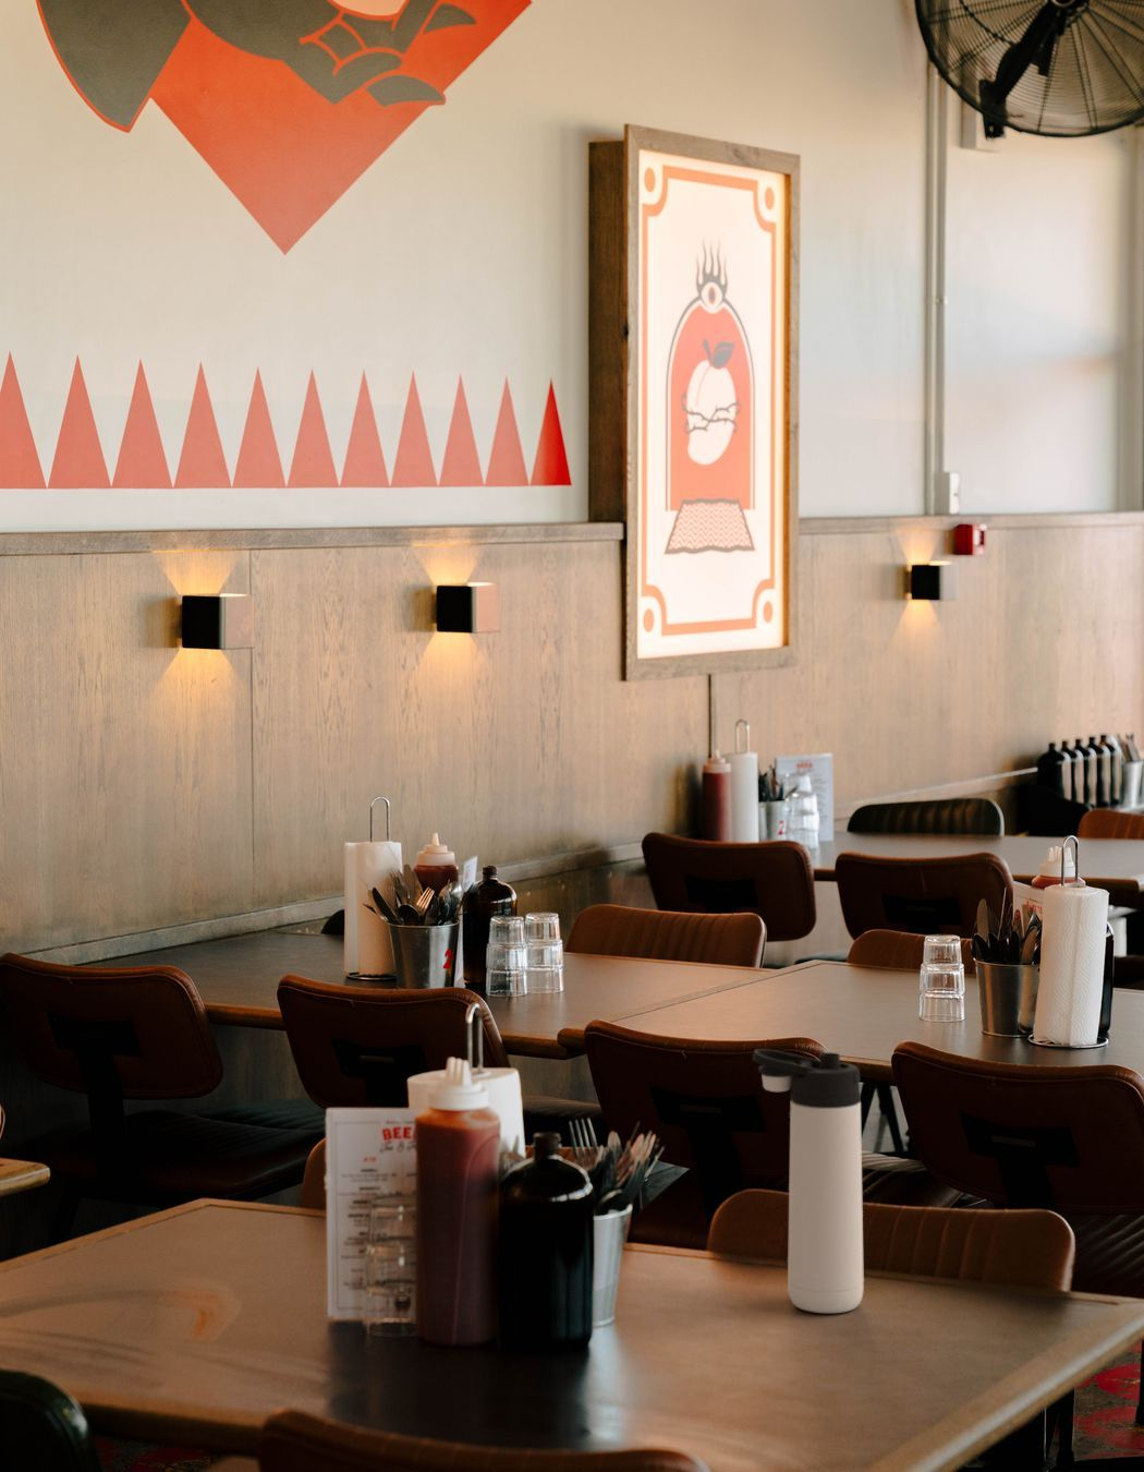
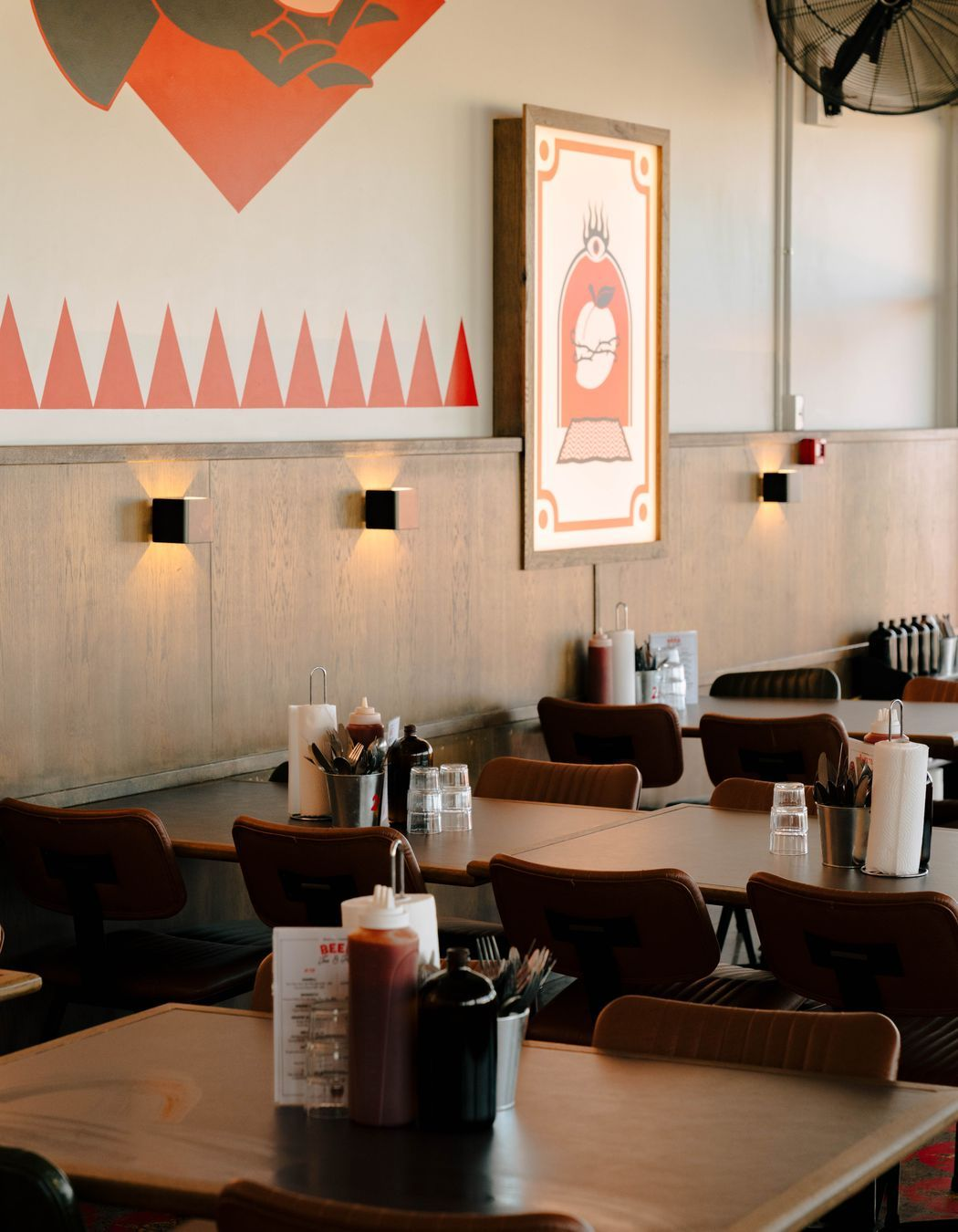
- thermos bottle (807, 1178)
